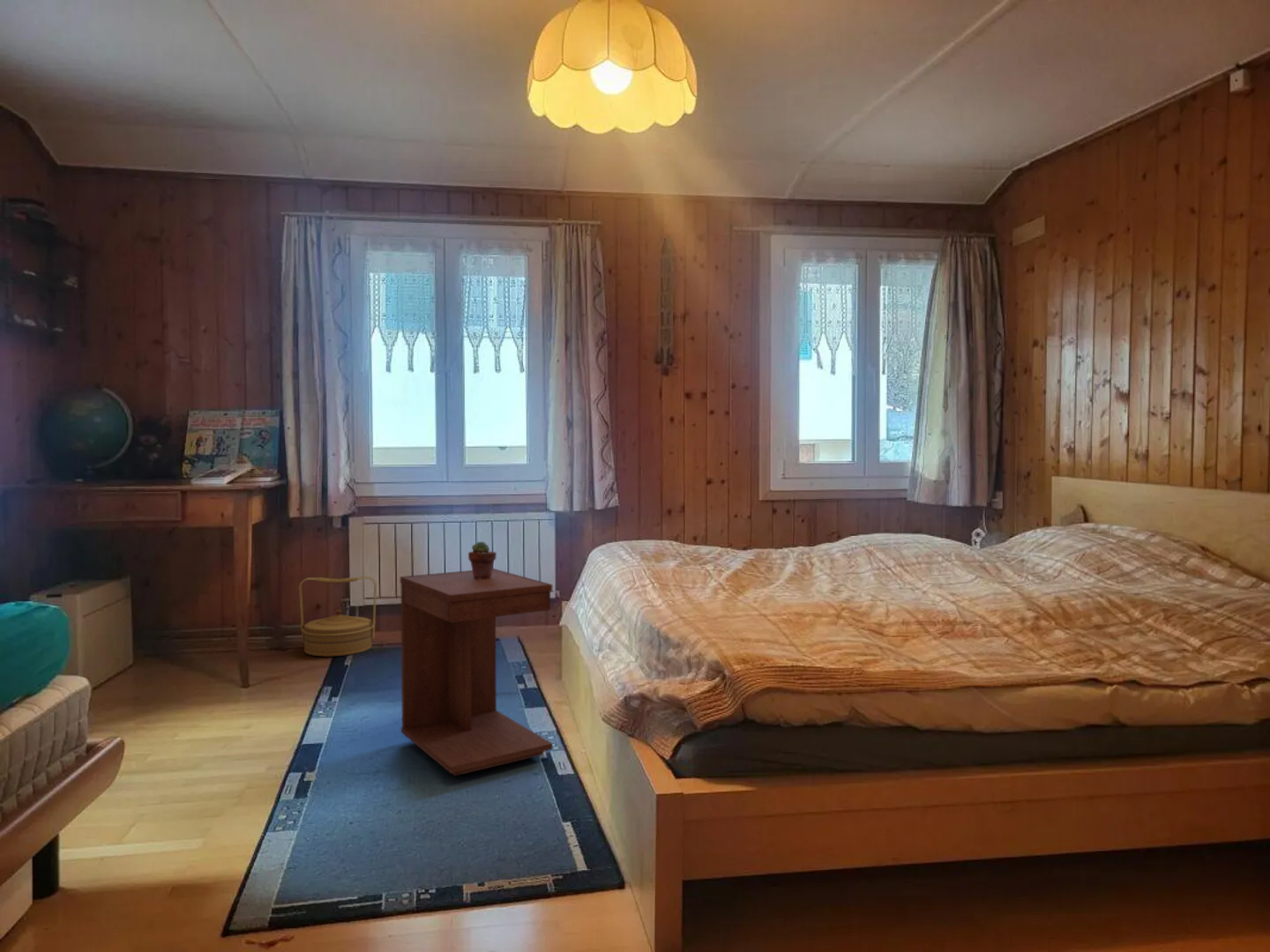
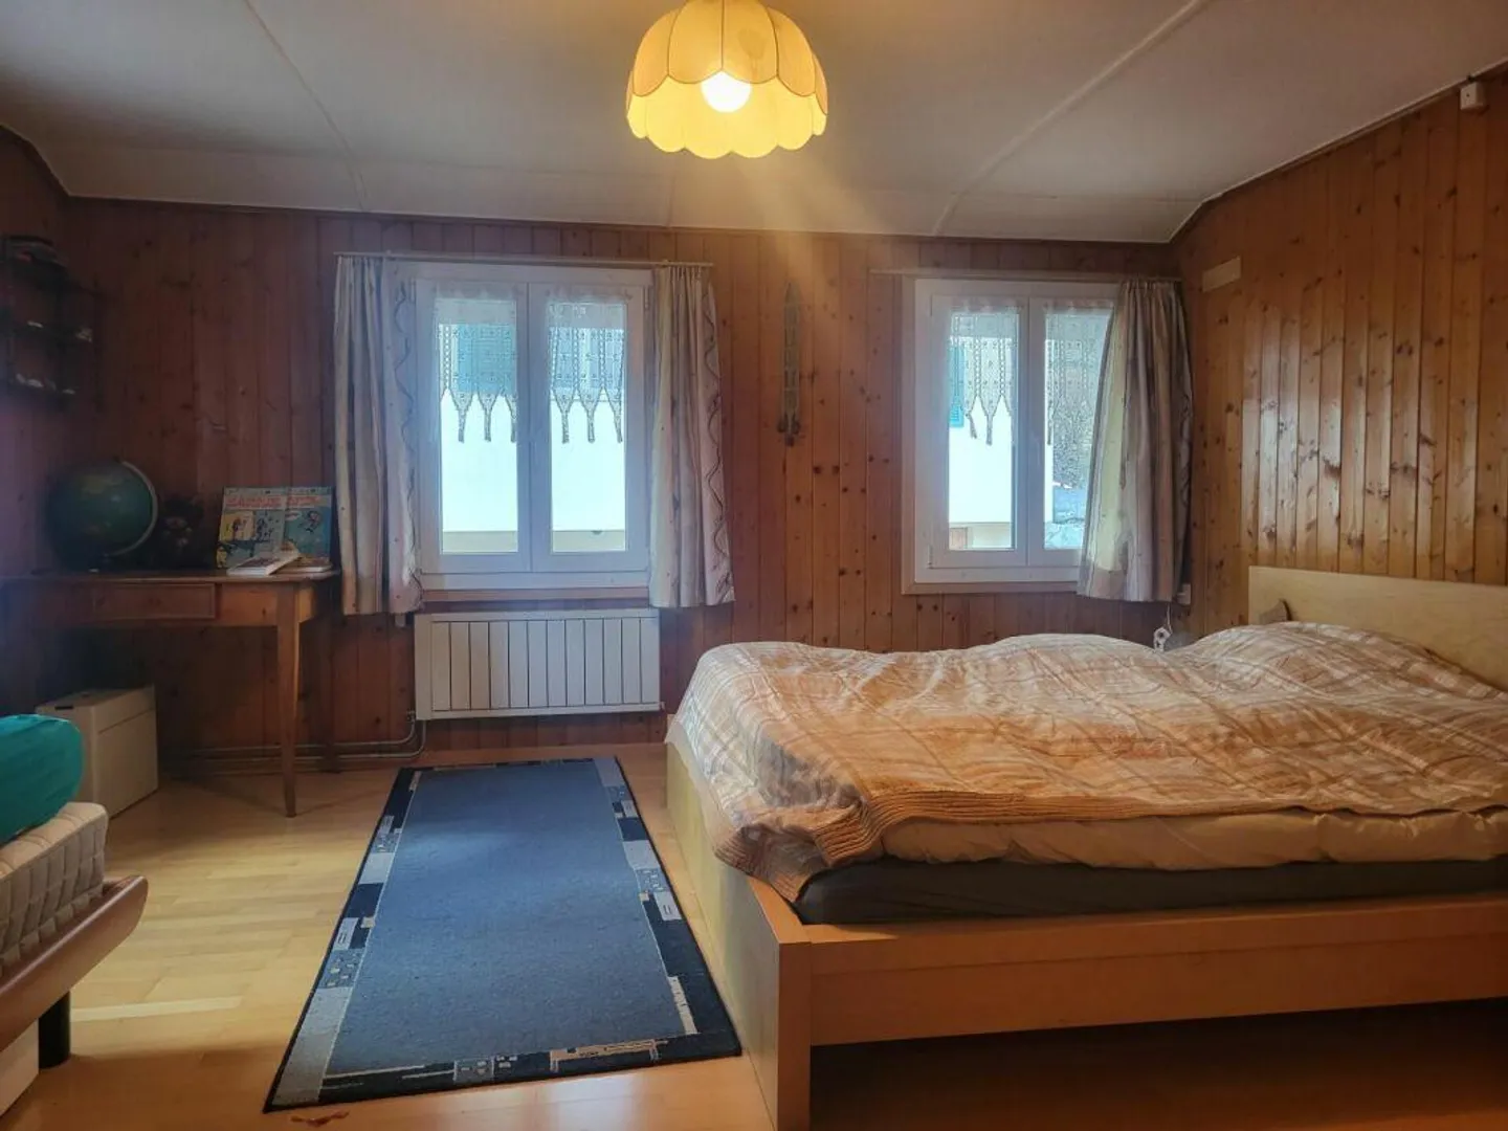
- potted succulent (482, 559)
- side table (474, 666)
- basket (338, 613)
